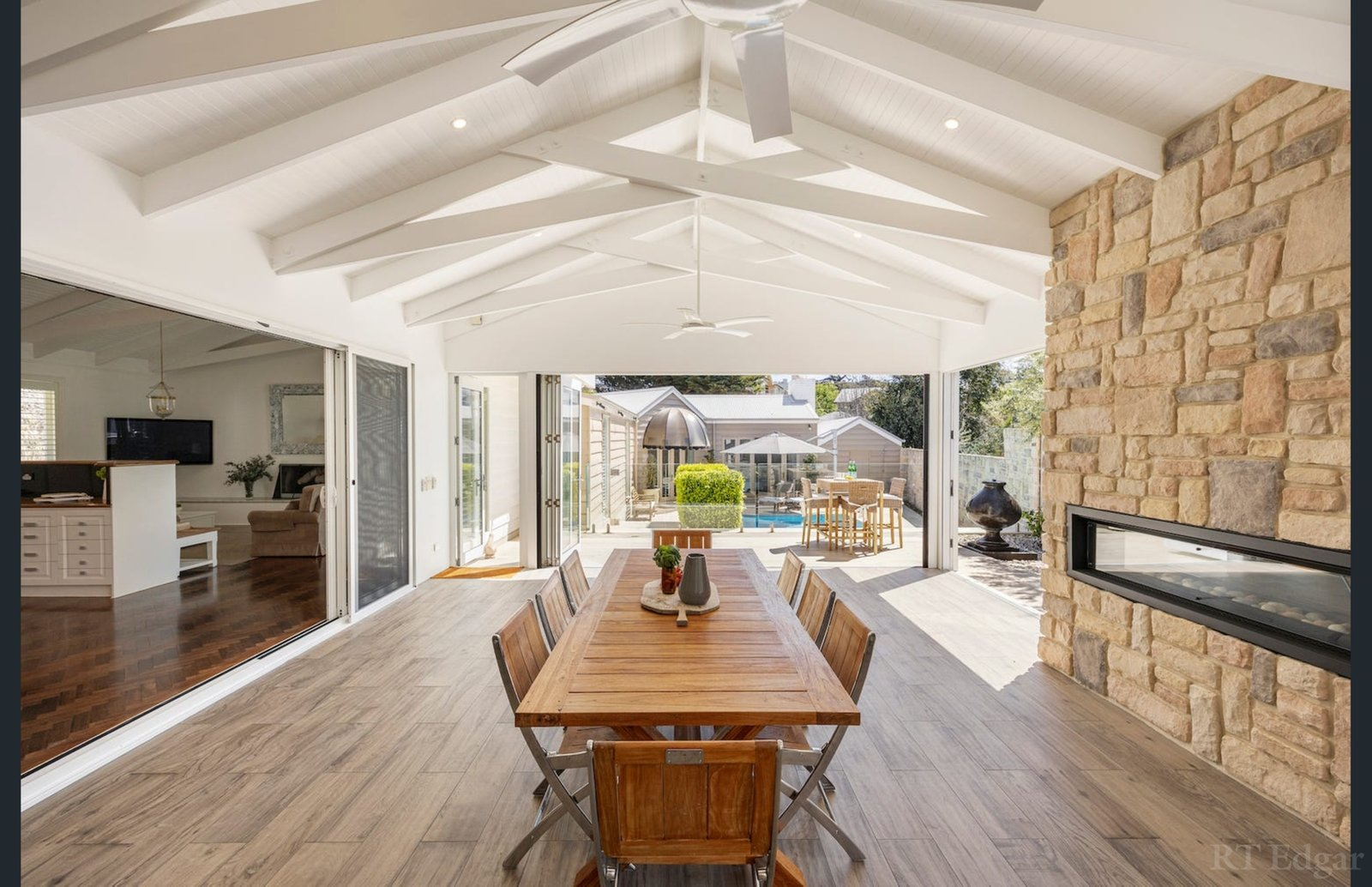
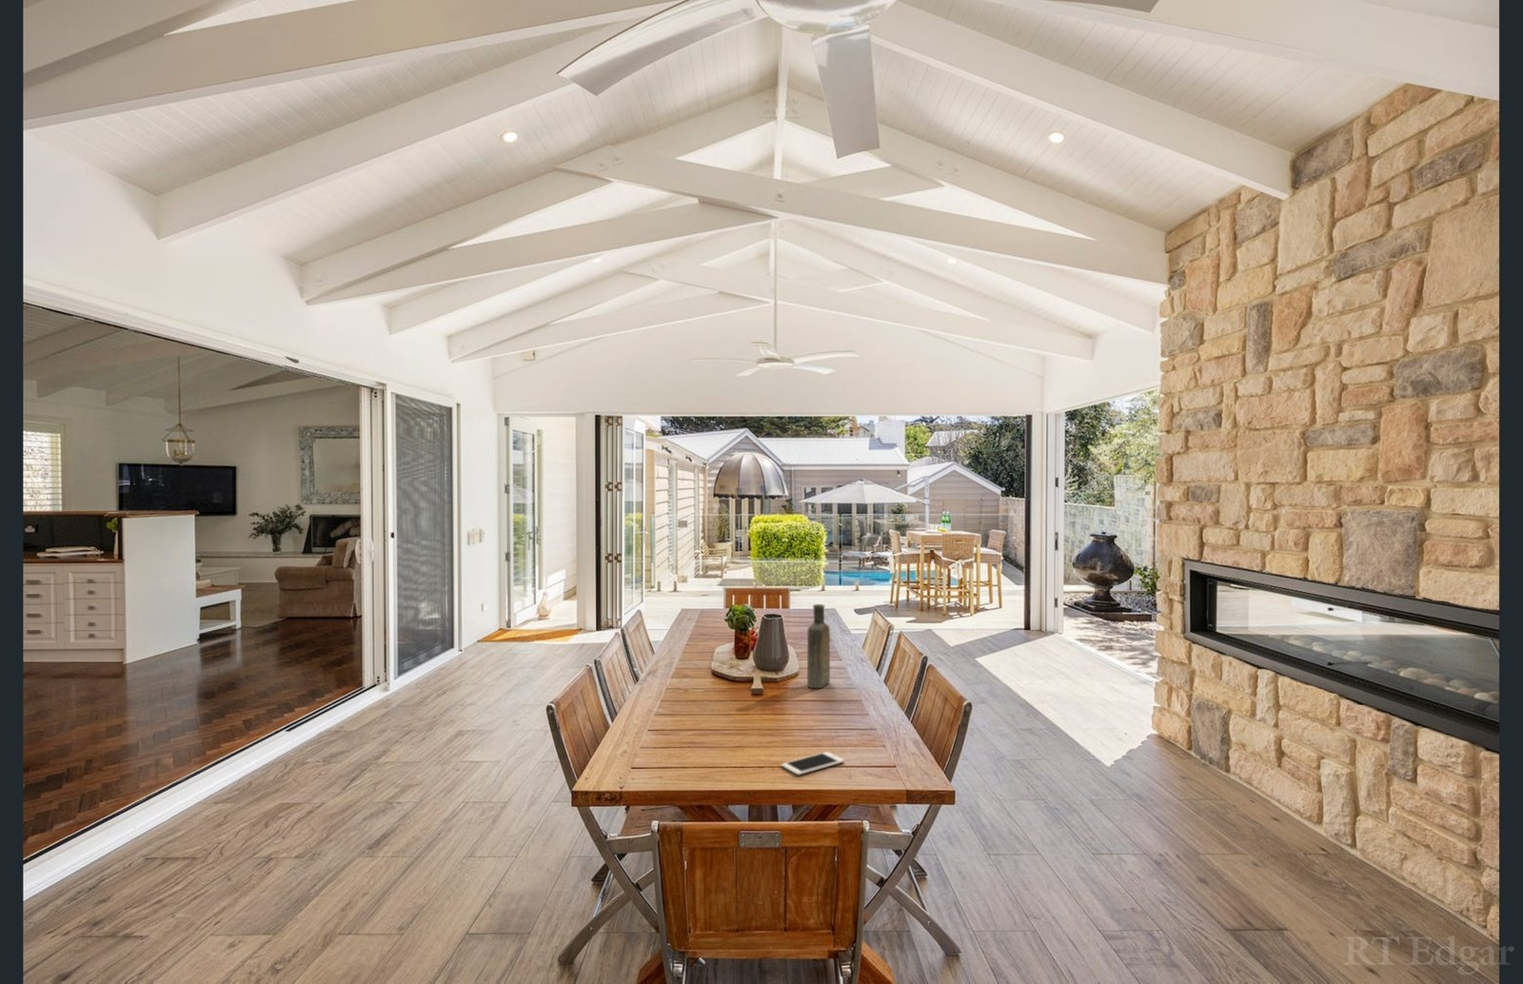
+ bottle (818, 646)
+ cell phone (813, 762)
